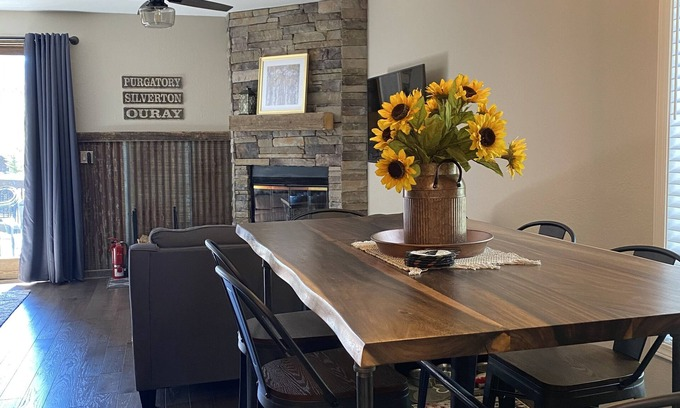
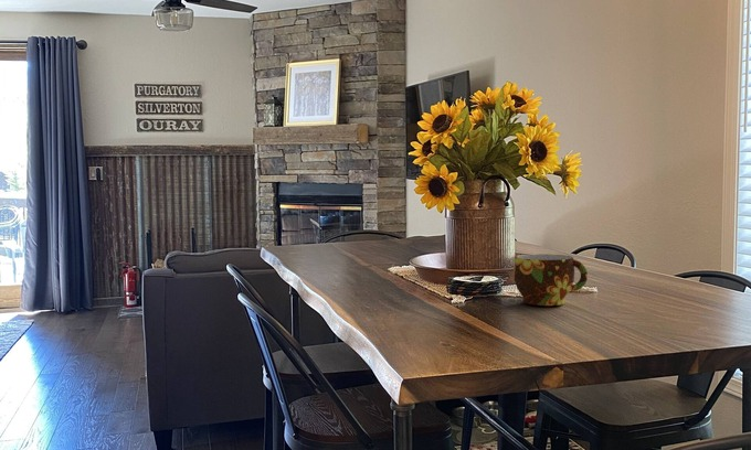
+ cup (547, 279)
